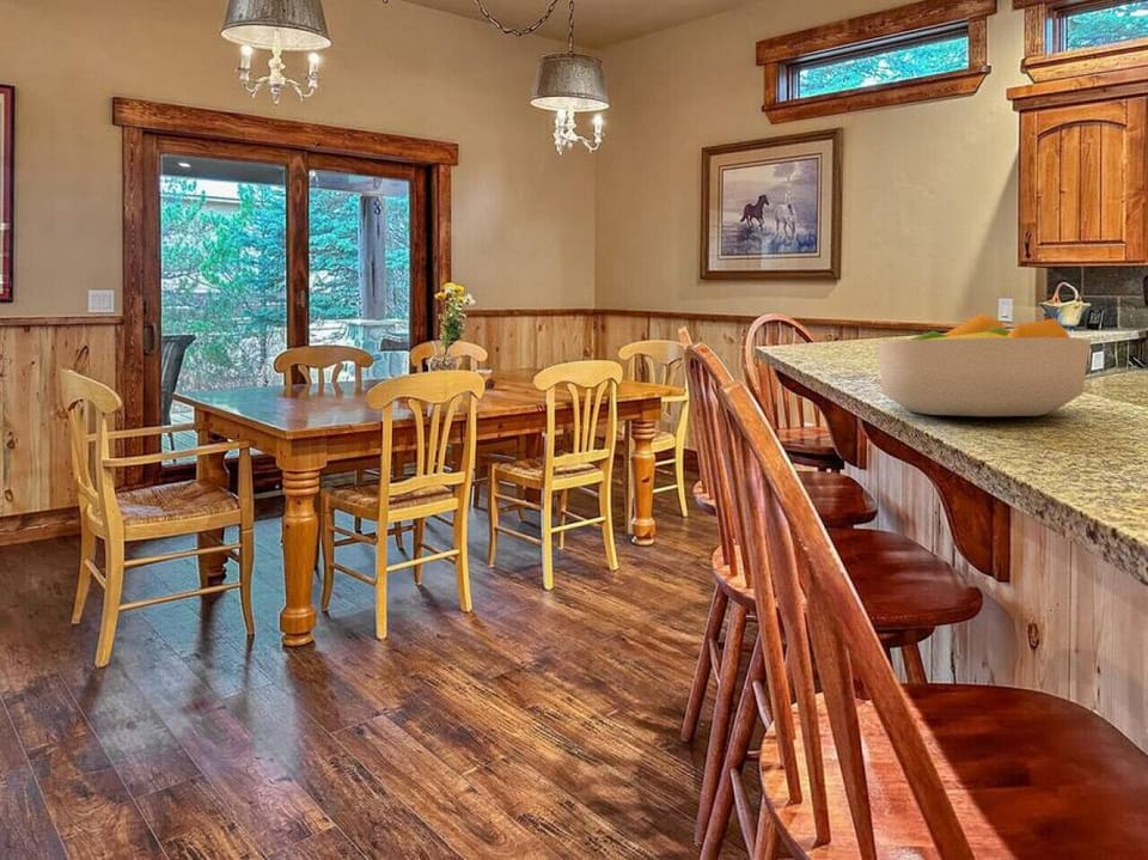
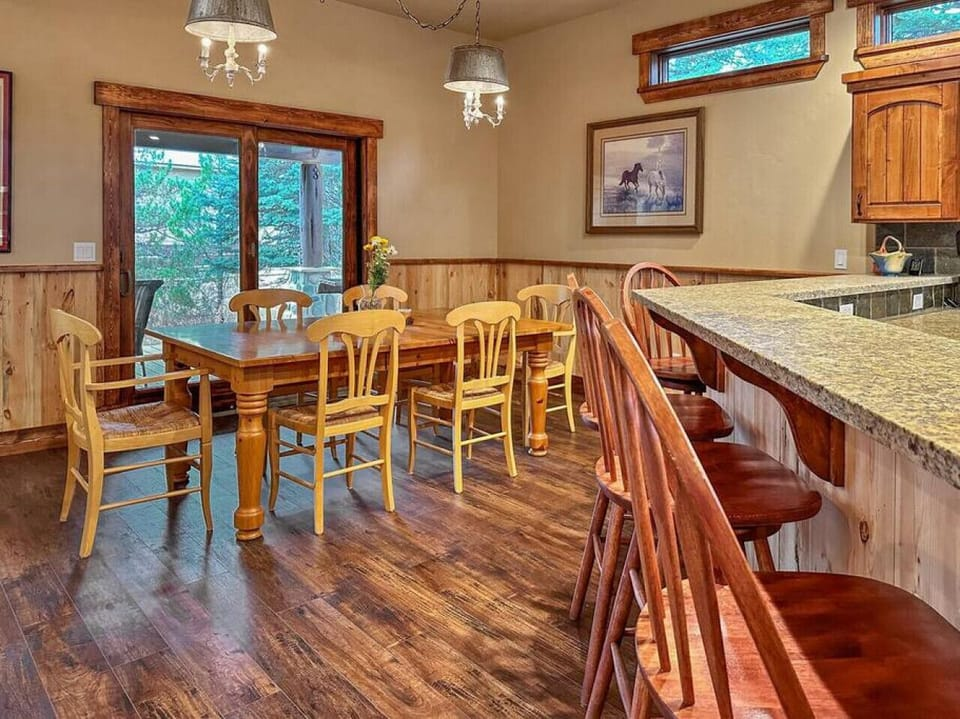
- fruit bowl (979, 360)
